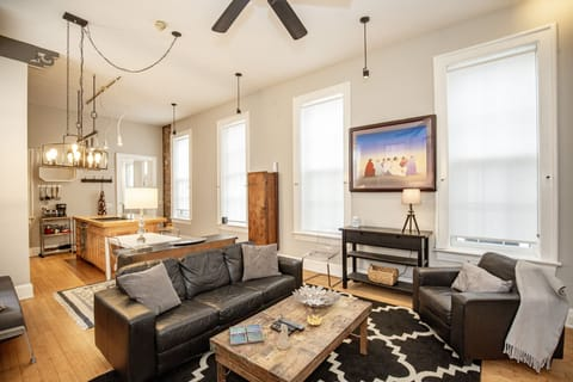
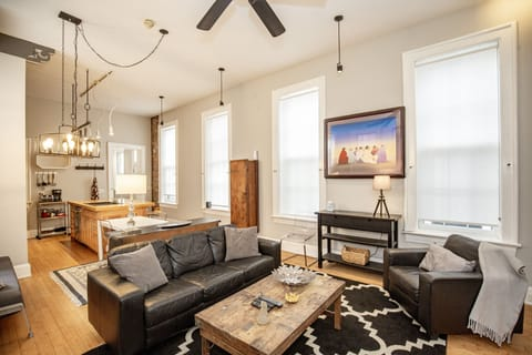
- drink coaster (245, 333)
